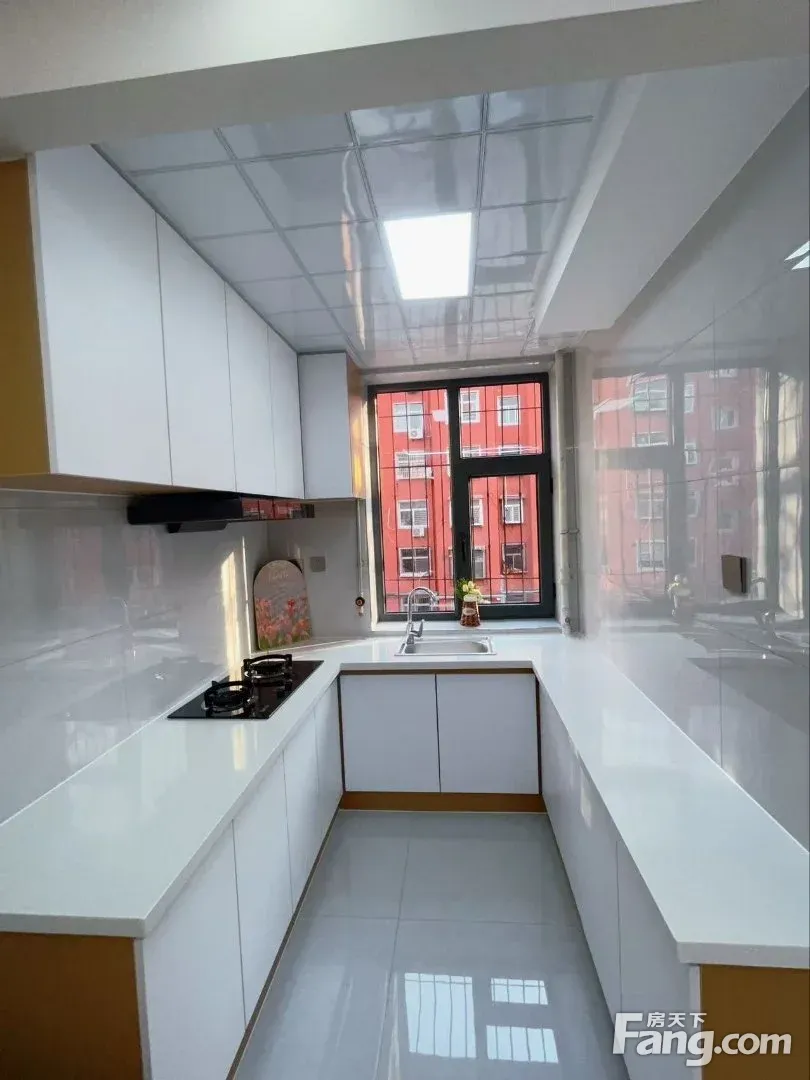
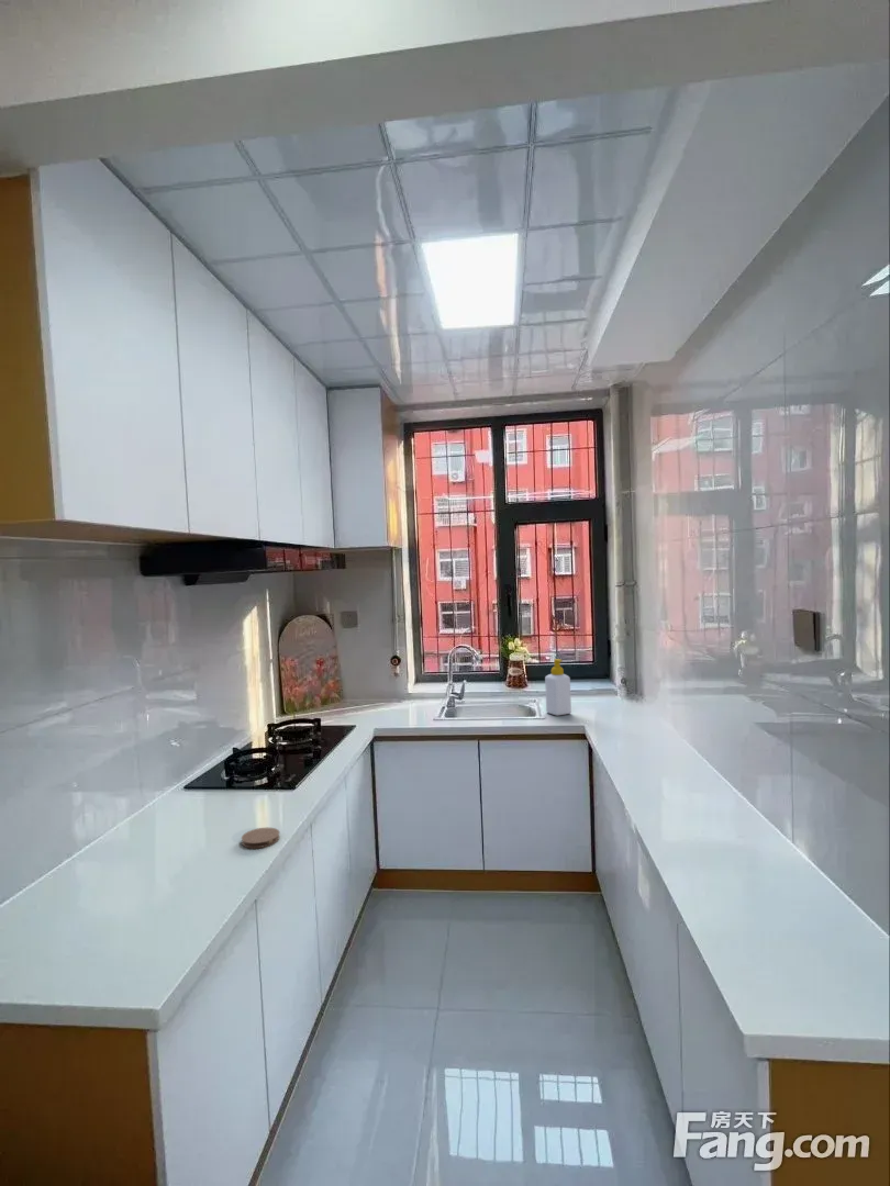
+ coaster (260, 837)
+ soap bottle (557, 686)
